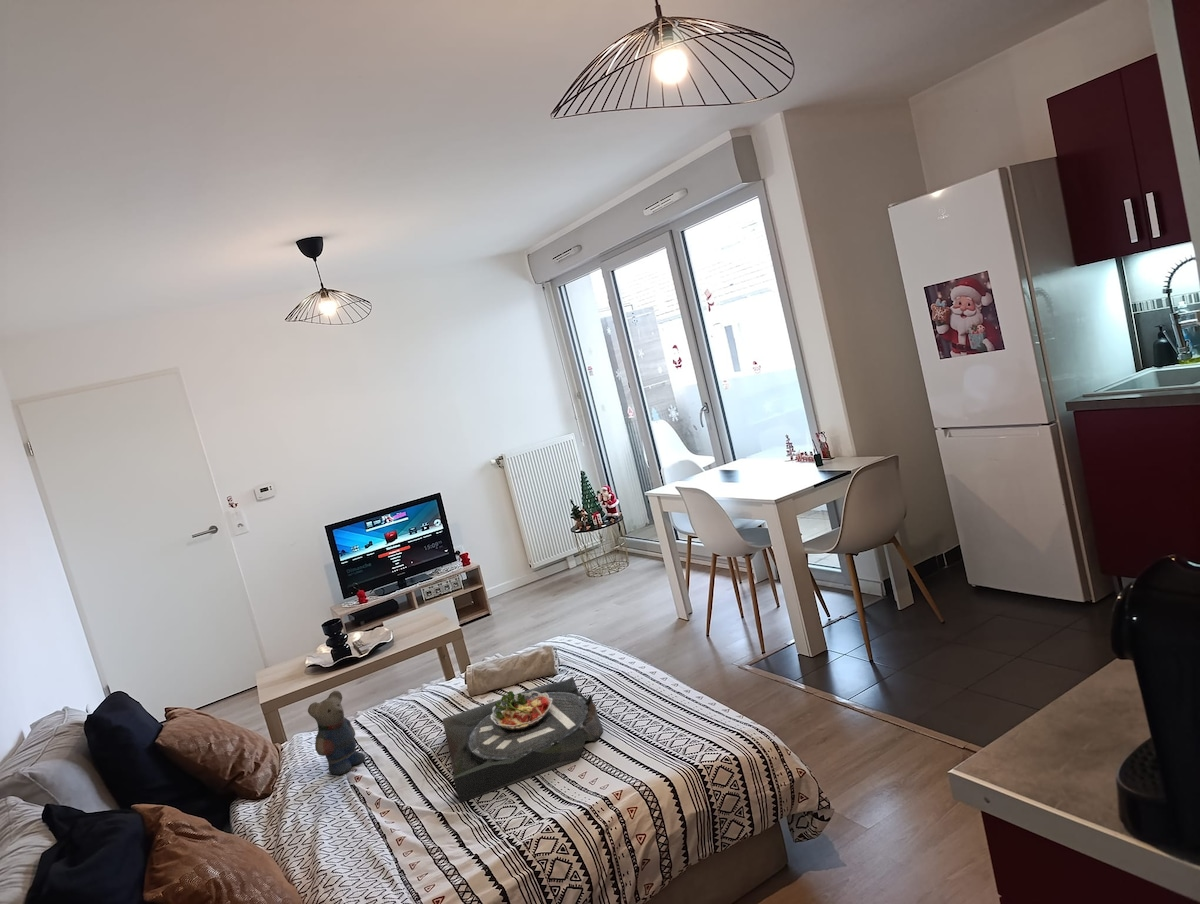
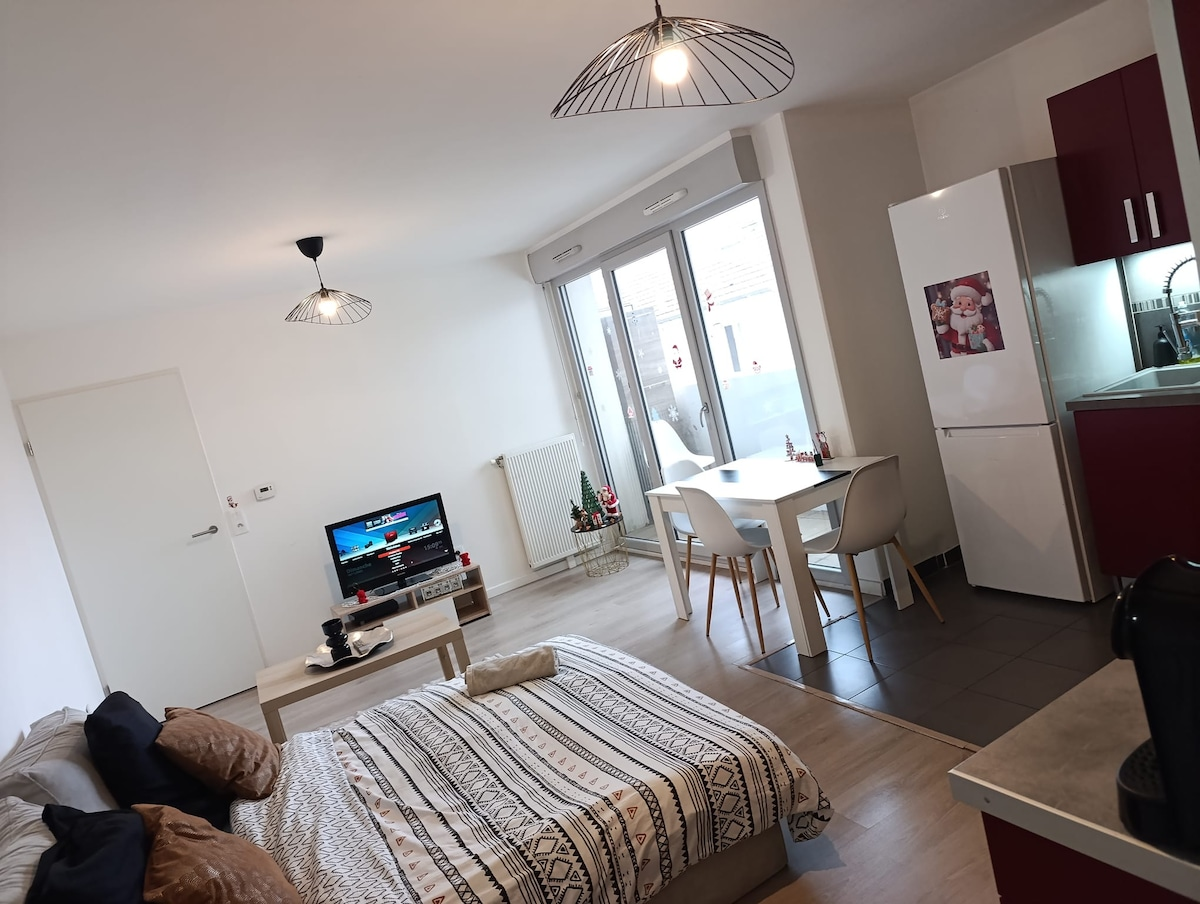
- teddy bear (334, 732)
- serving tray (518, 717)
